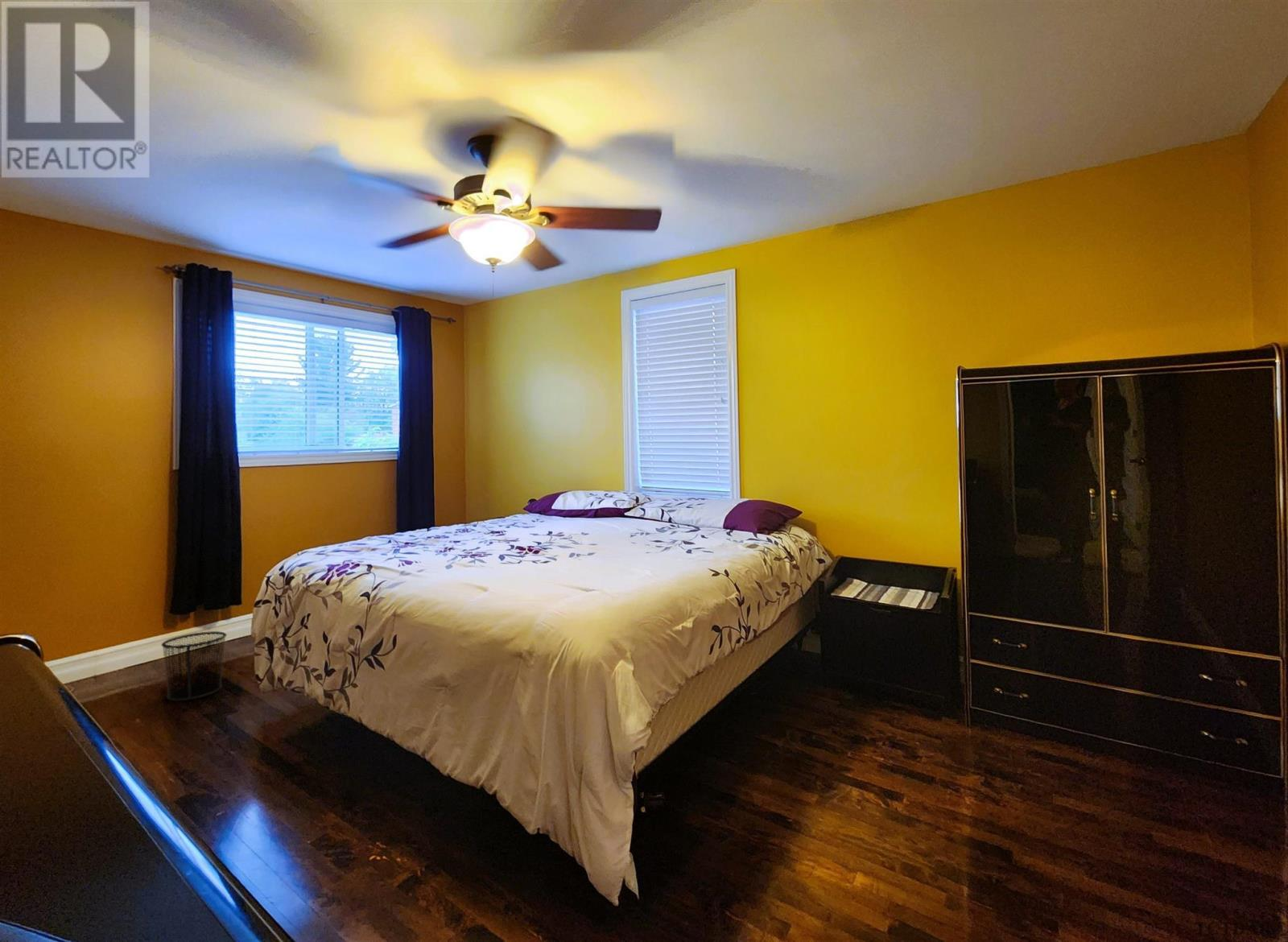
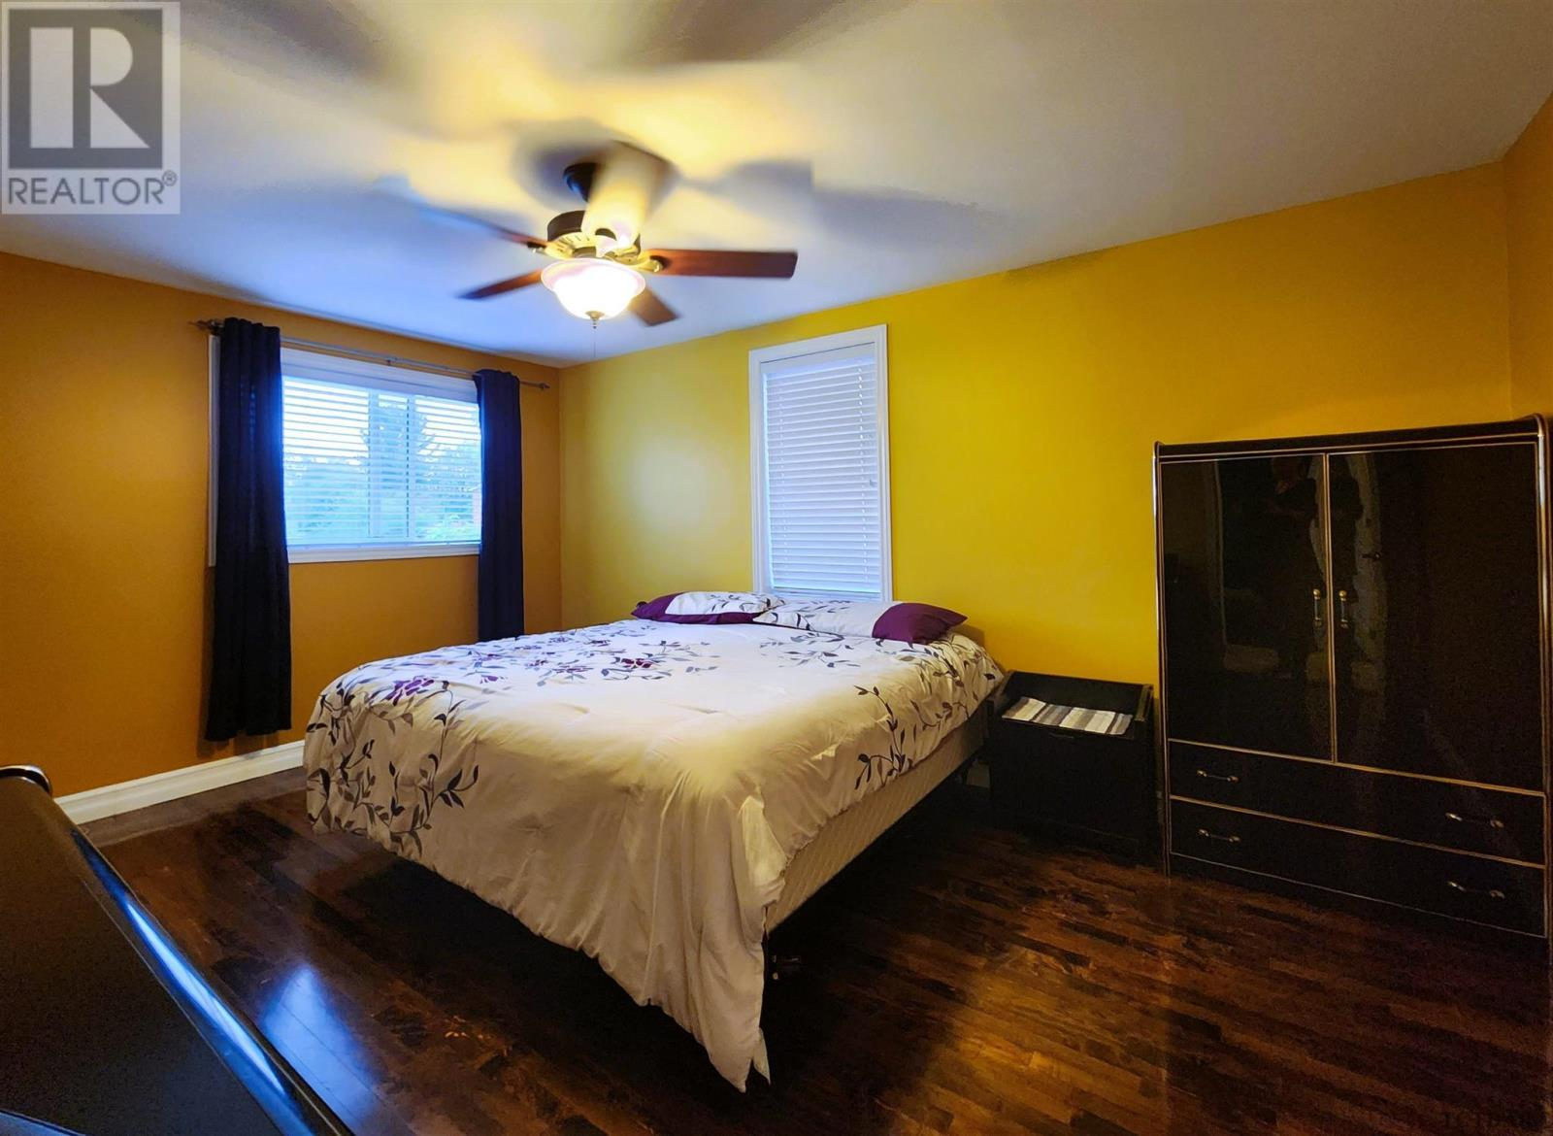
- waste bin (194, 665)
